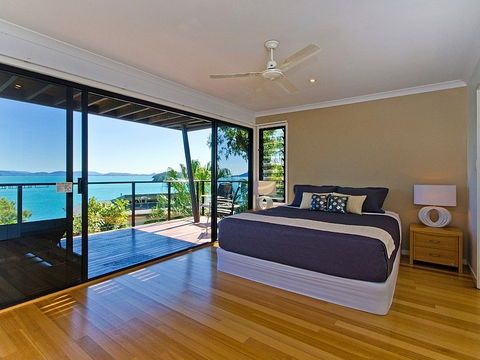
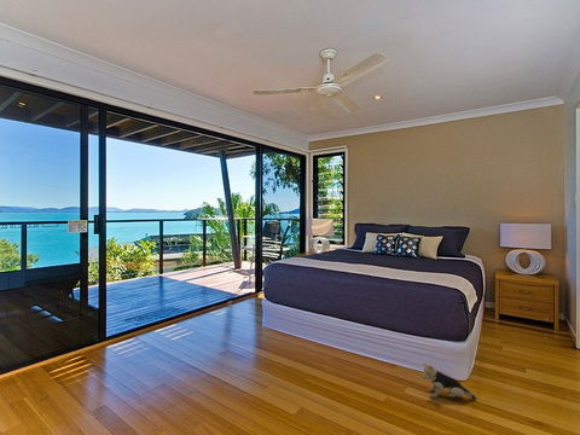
+ plush toy (447, 379)
